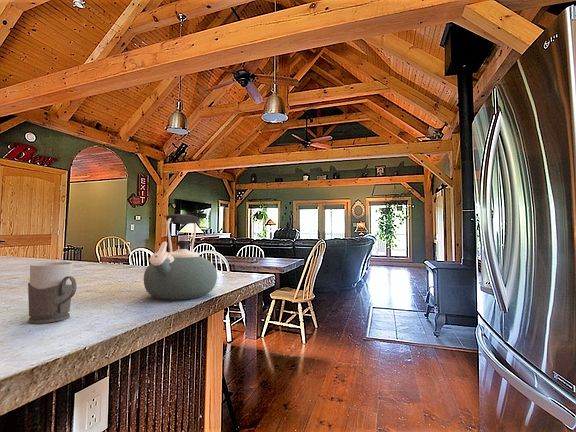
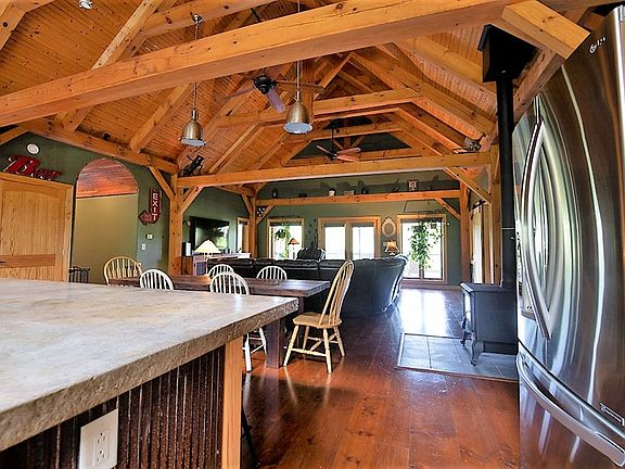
- mug (56, 291)
- kettle (178, 254)
